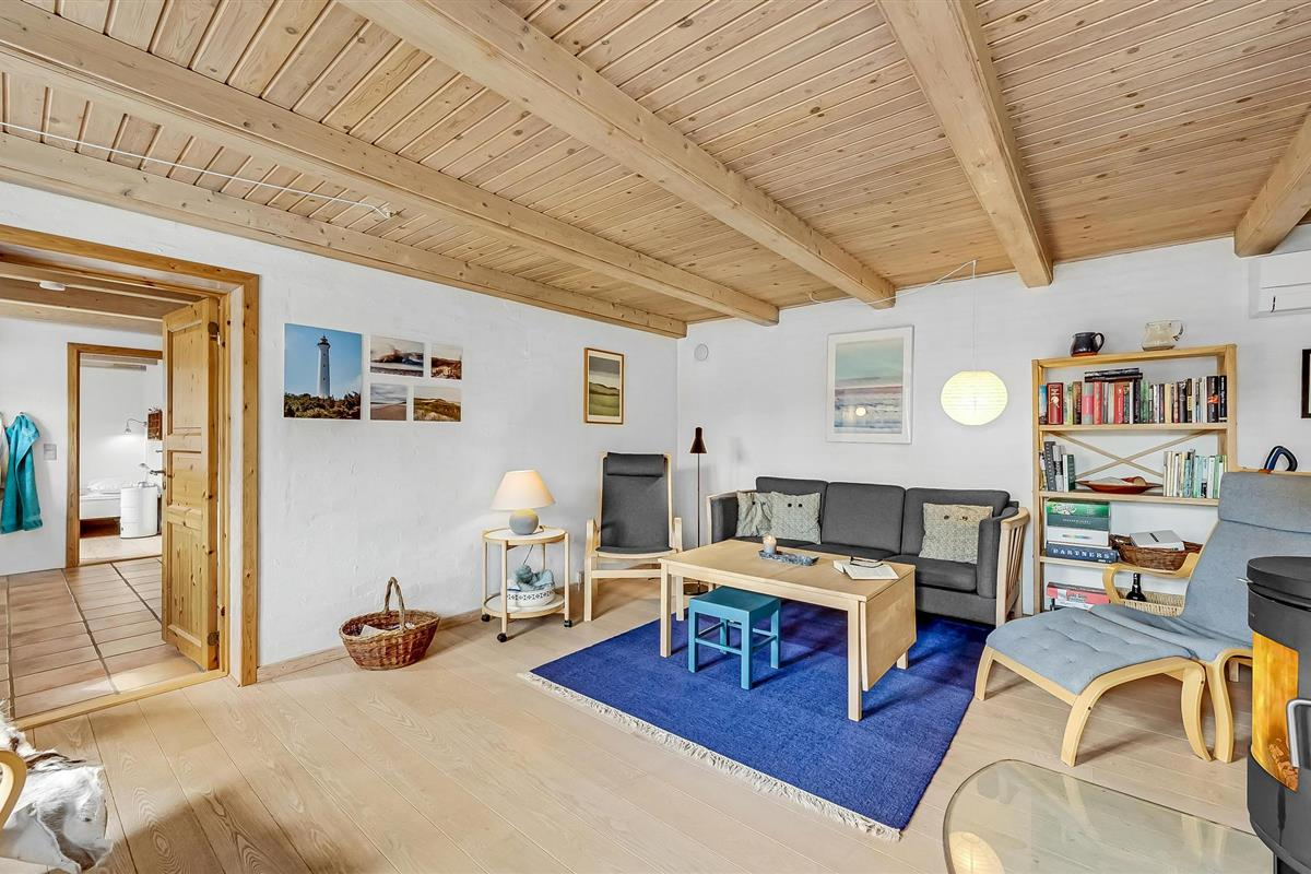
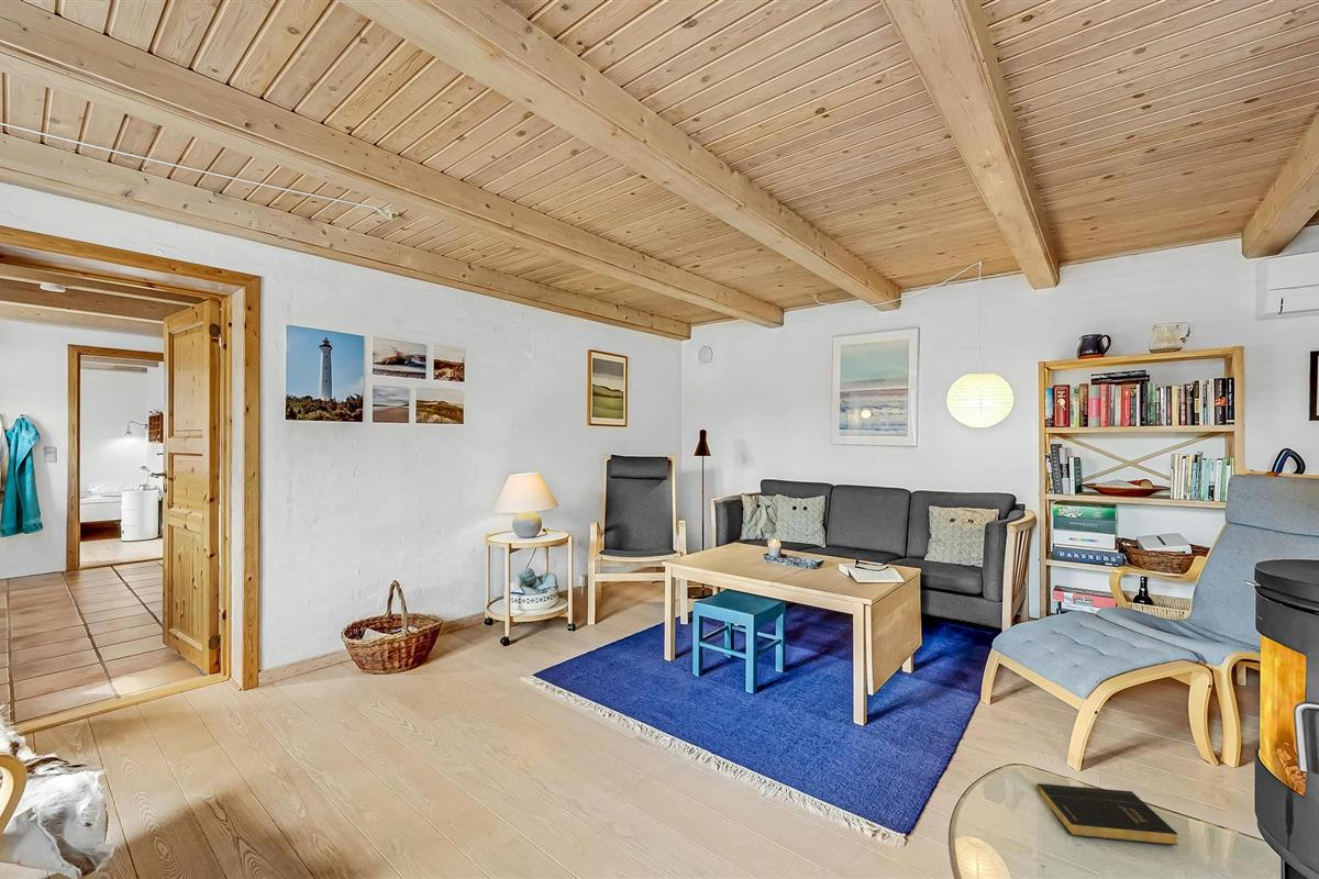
+ book (1099, 811)
